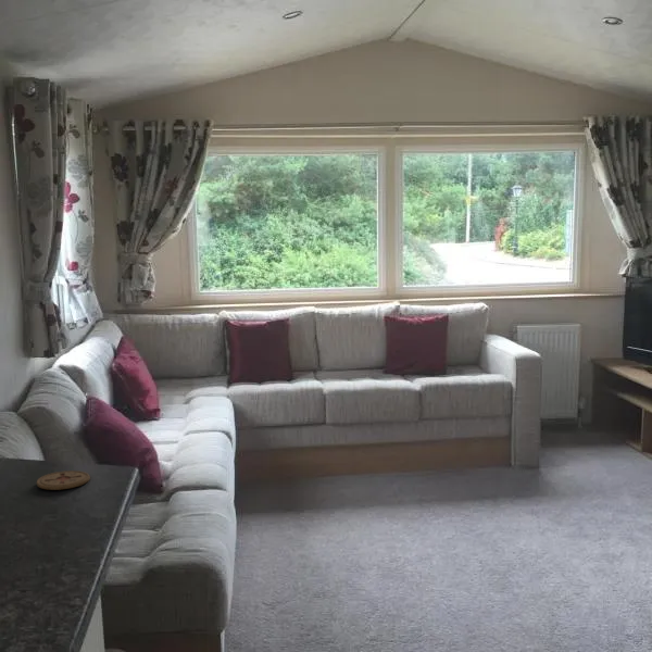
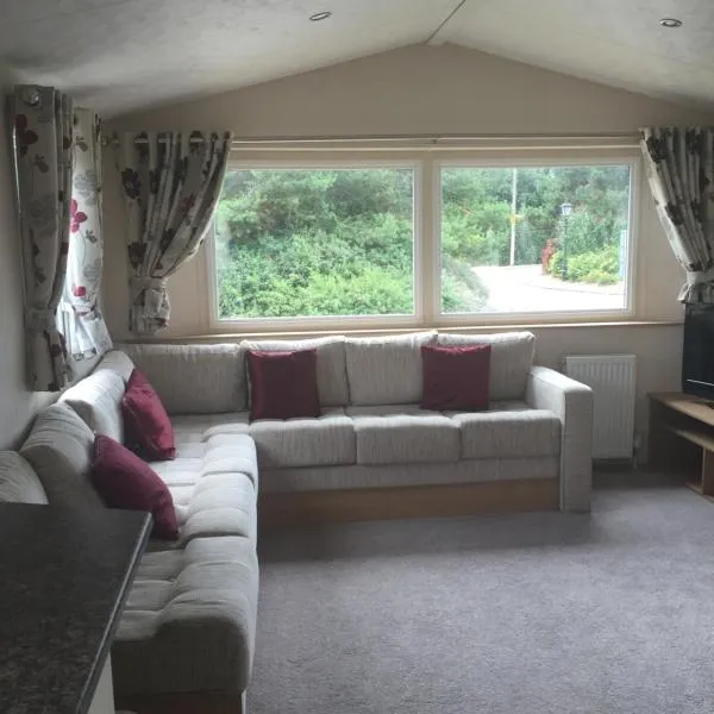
- coaster (63, 479)
